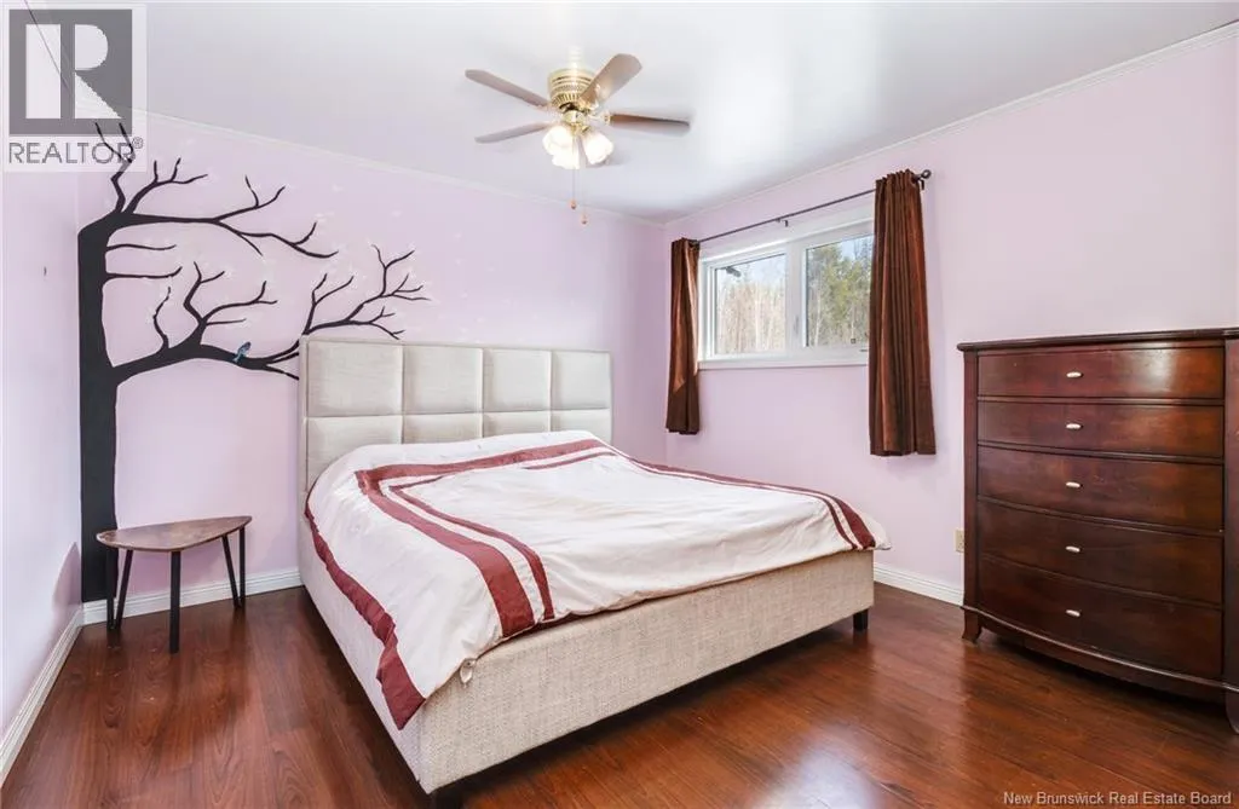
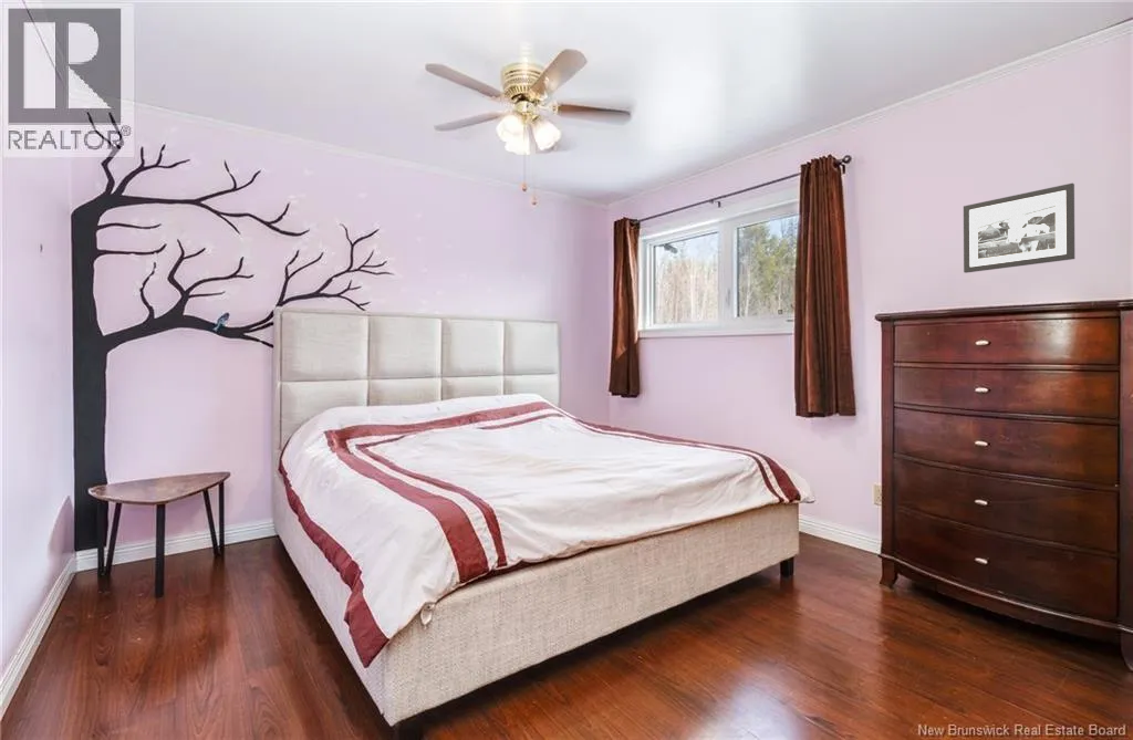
+ picture frame (1015, 230)
